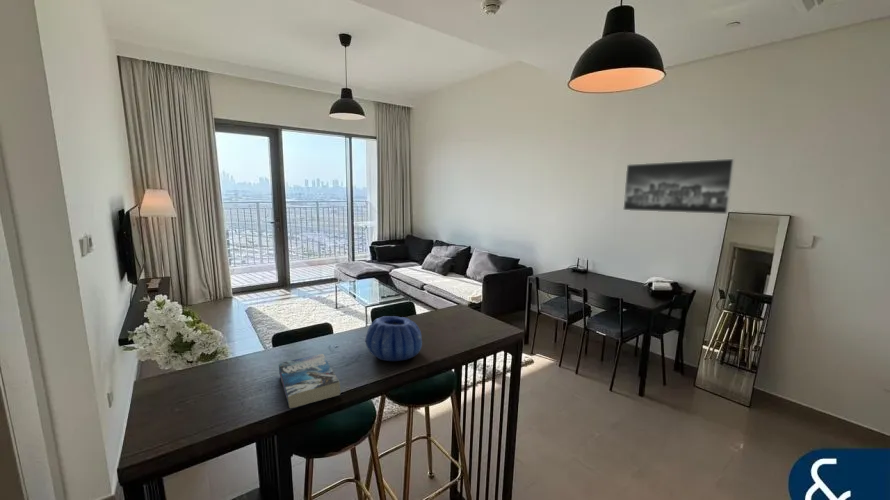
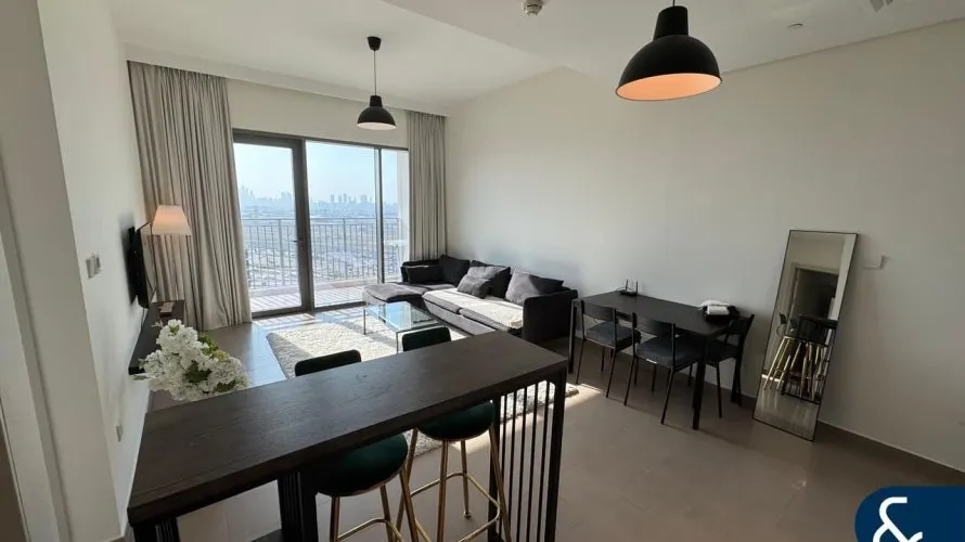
- book (308, 378)
- decorative bowl (394, 336)
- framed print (673, 187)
